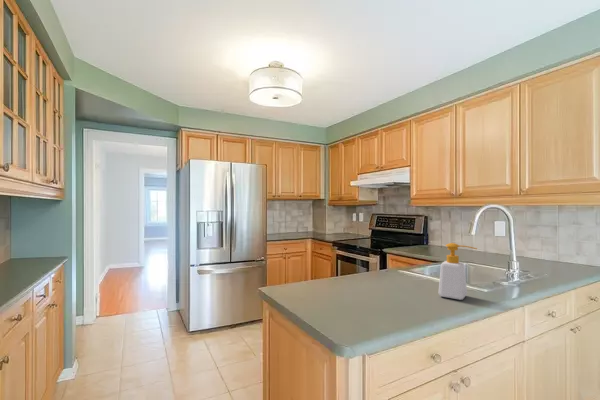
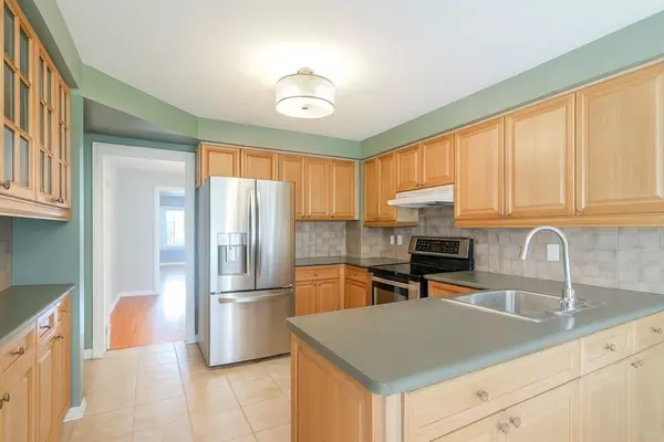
- soap bottle (458, 270)
